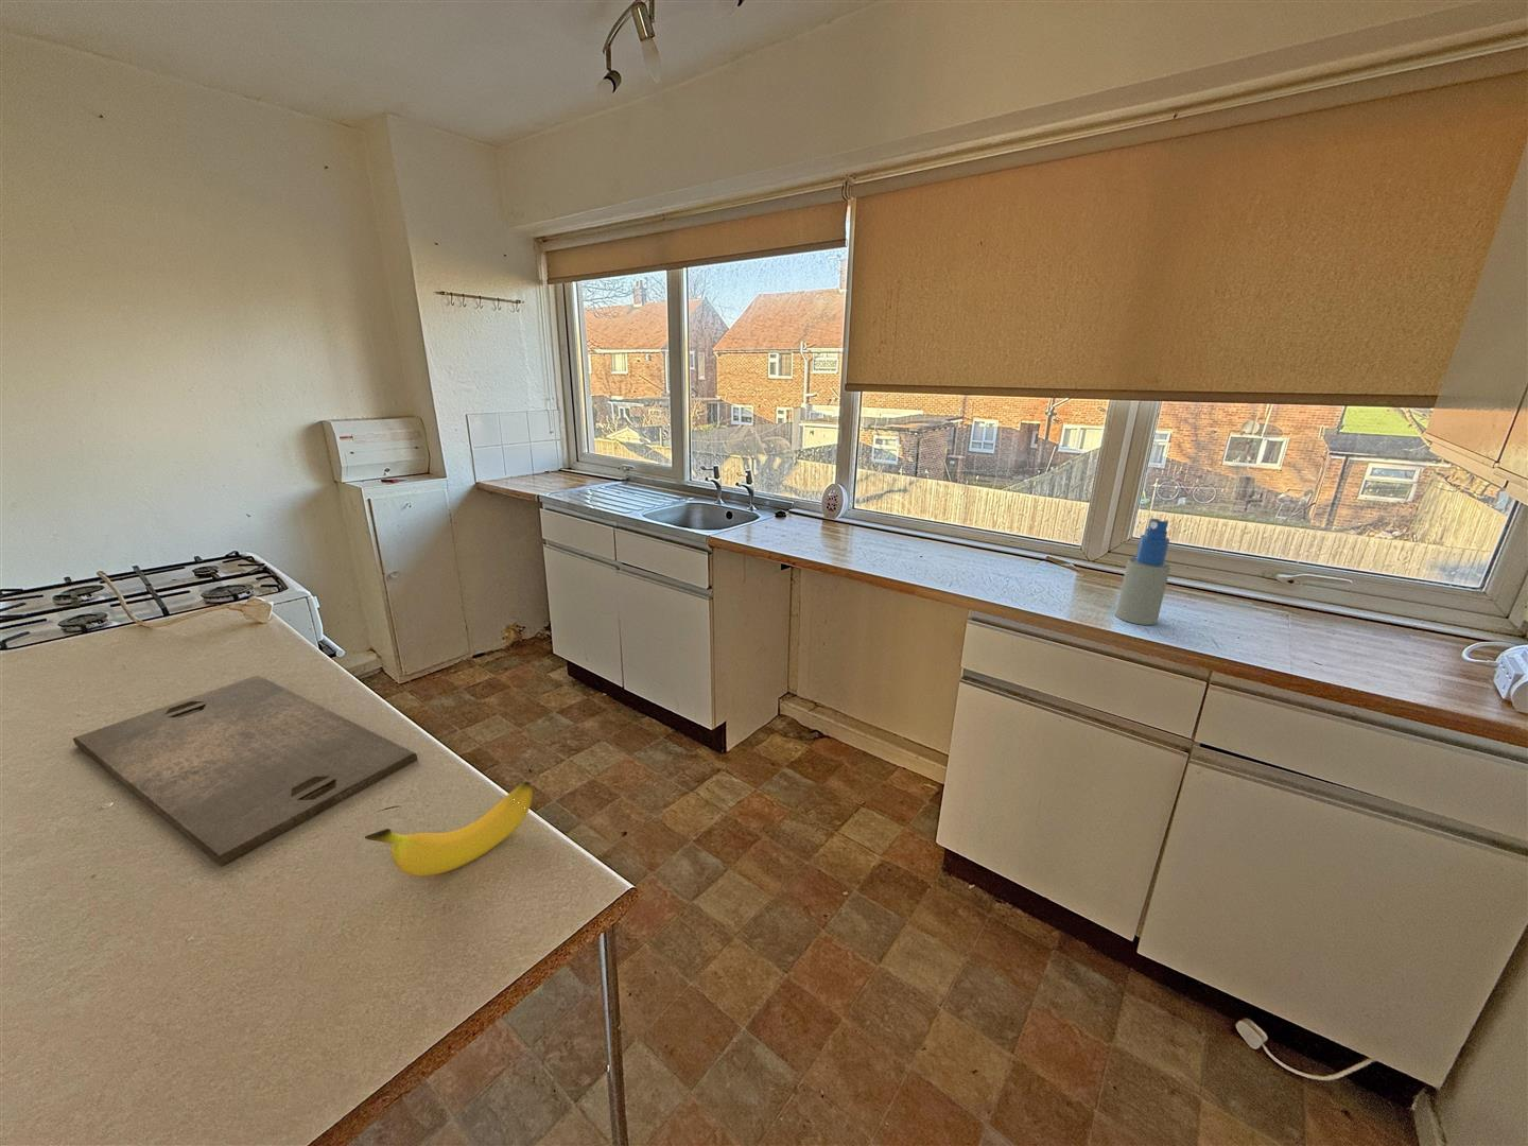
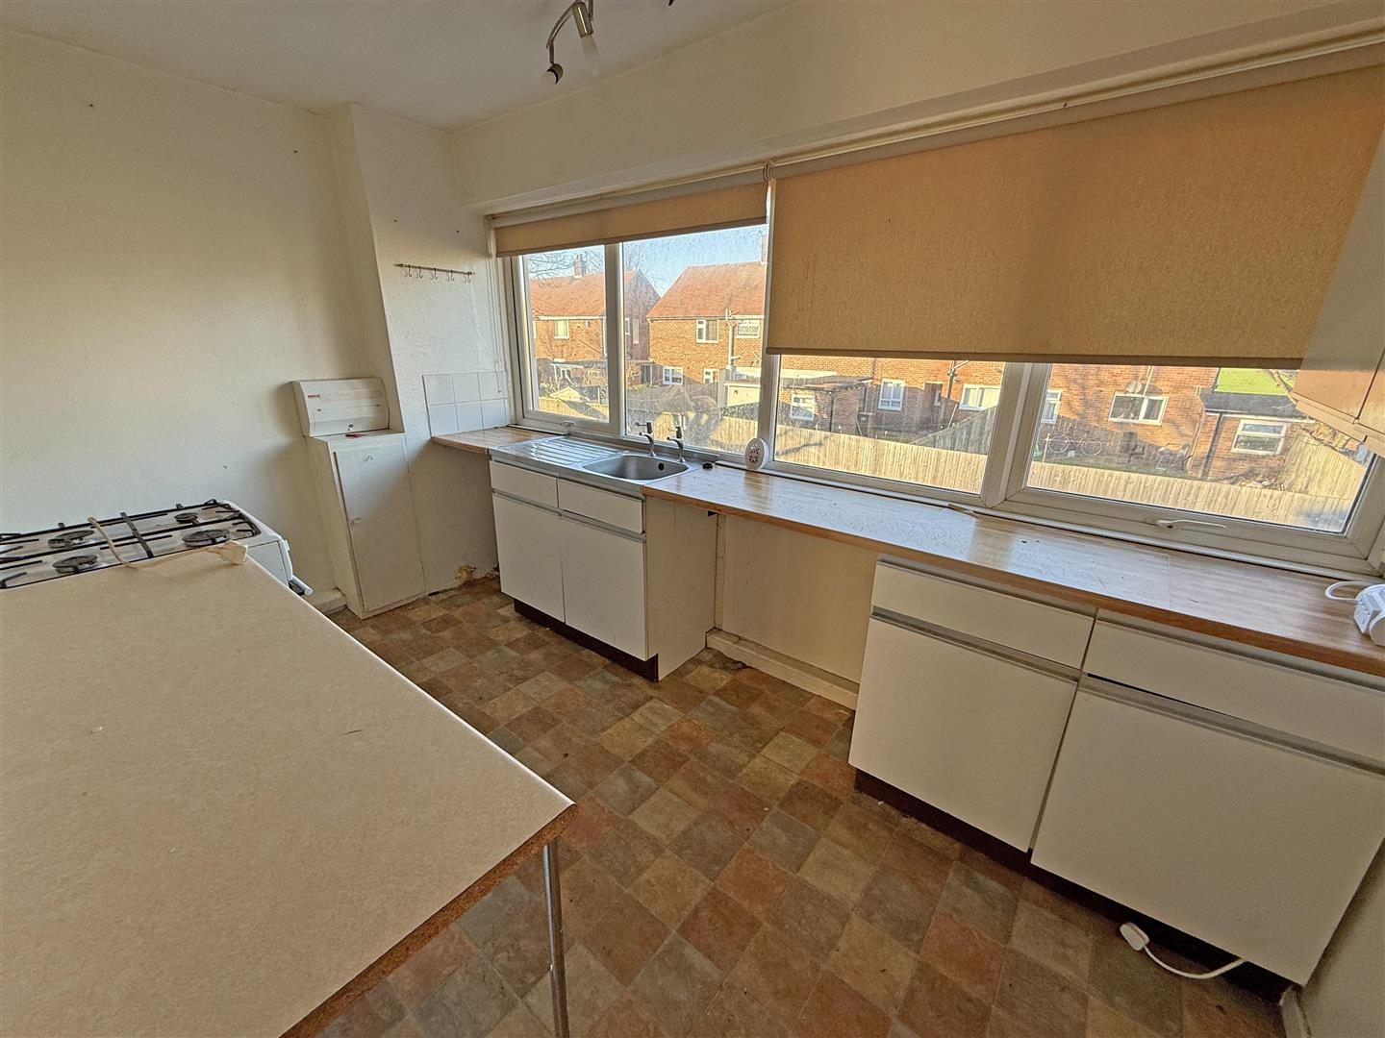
- banana (460, 828)
- spray bottle (1147, 569)
- cutting board (243, 748)
